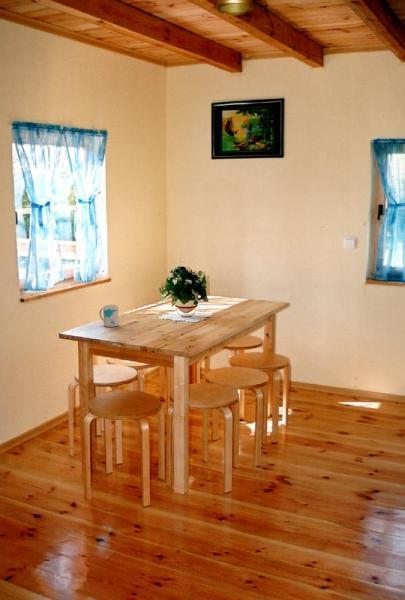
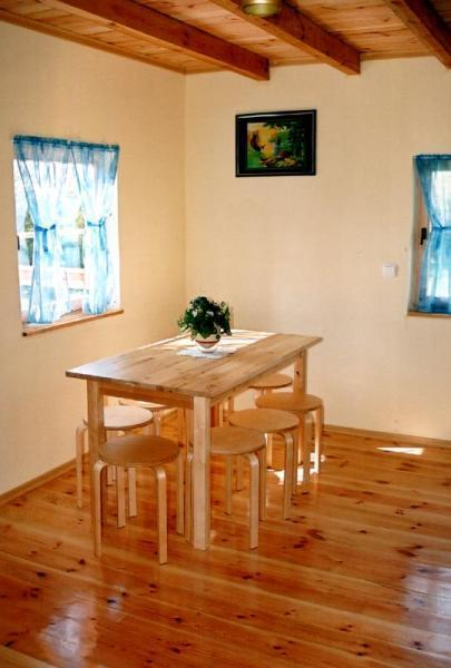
- mug (108, 315)
